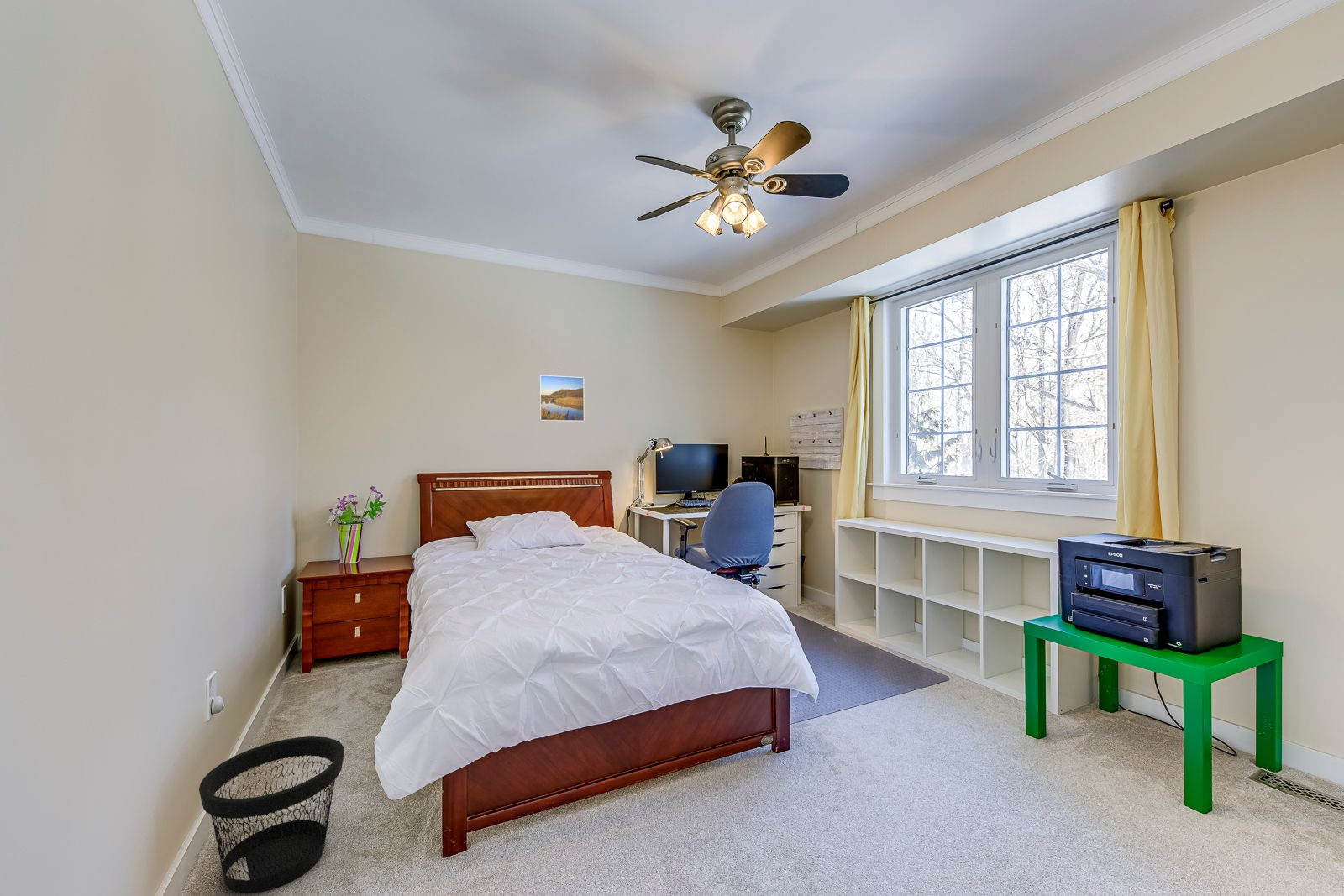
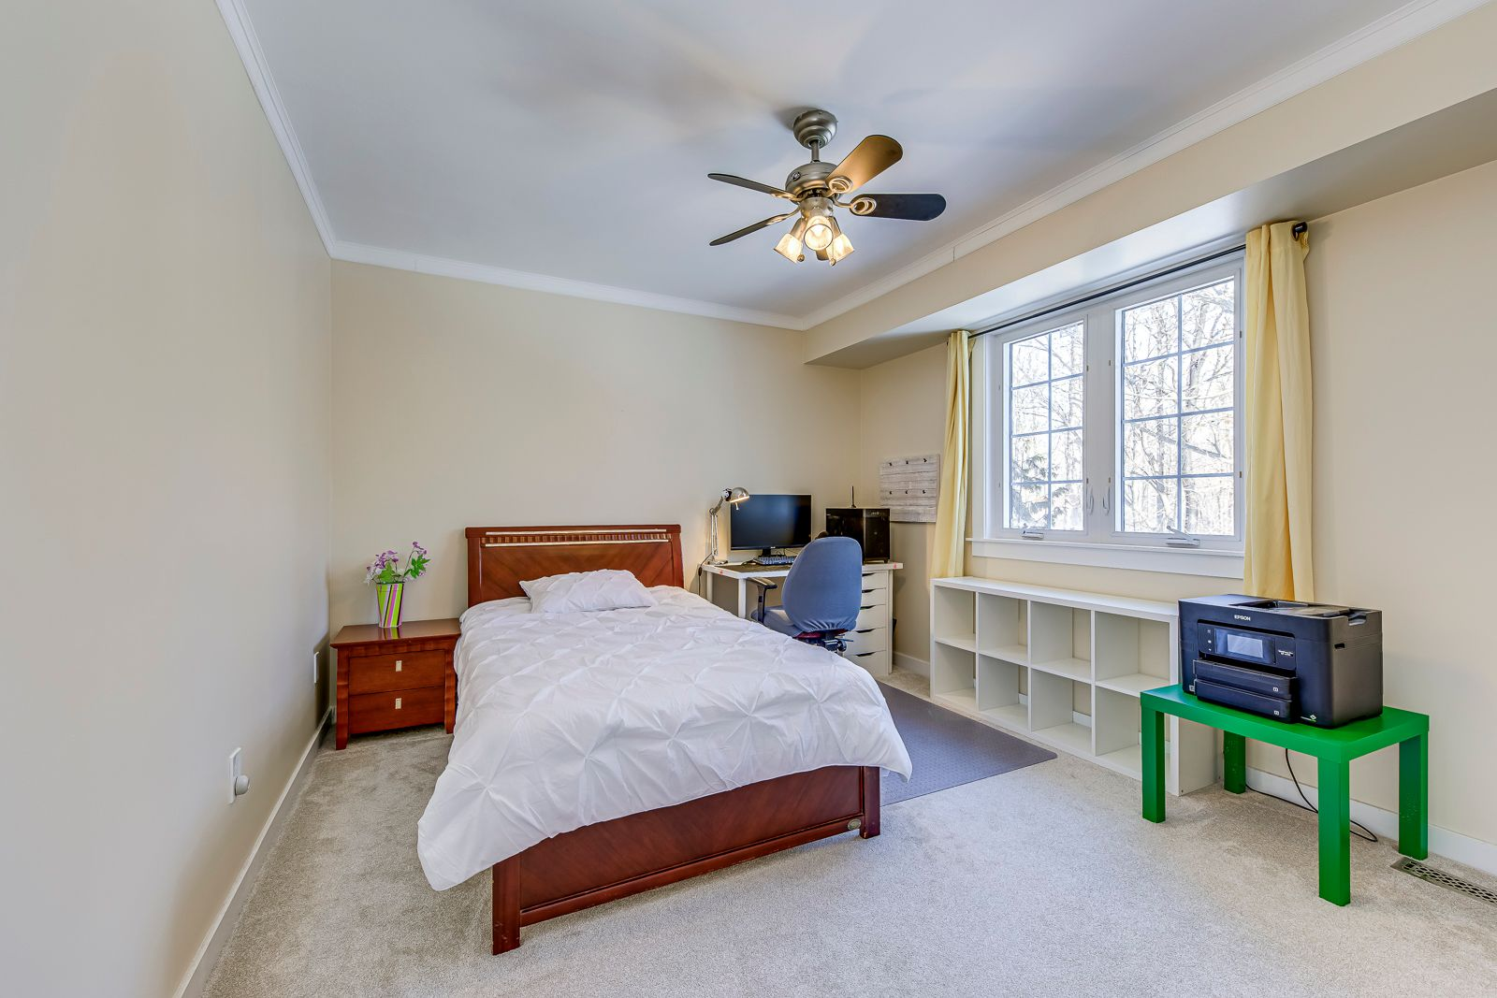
- wastebasket (276, 815)
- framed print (562, 398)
